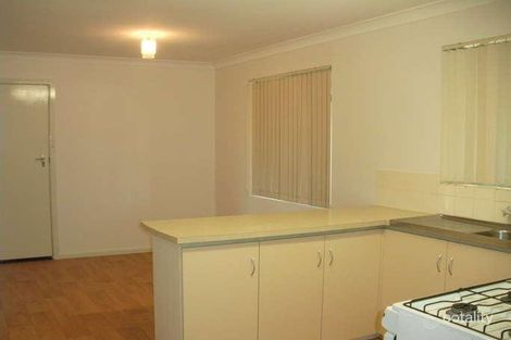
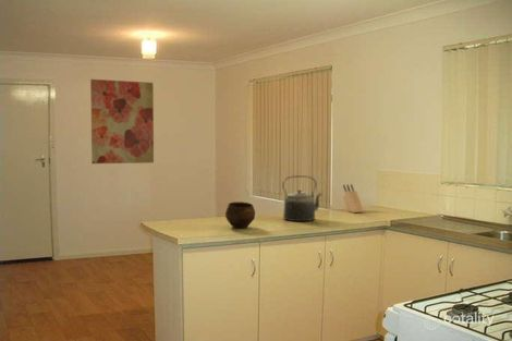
+ bowl (240, 215)
+ wall art (123, 122)
+ knife block (352, 197)
+ kettle (302, 197)
